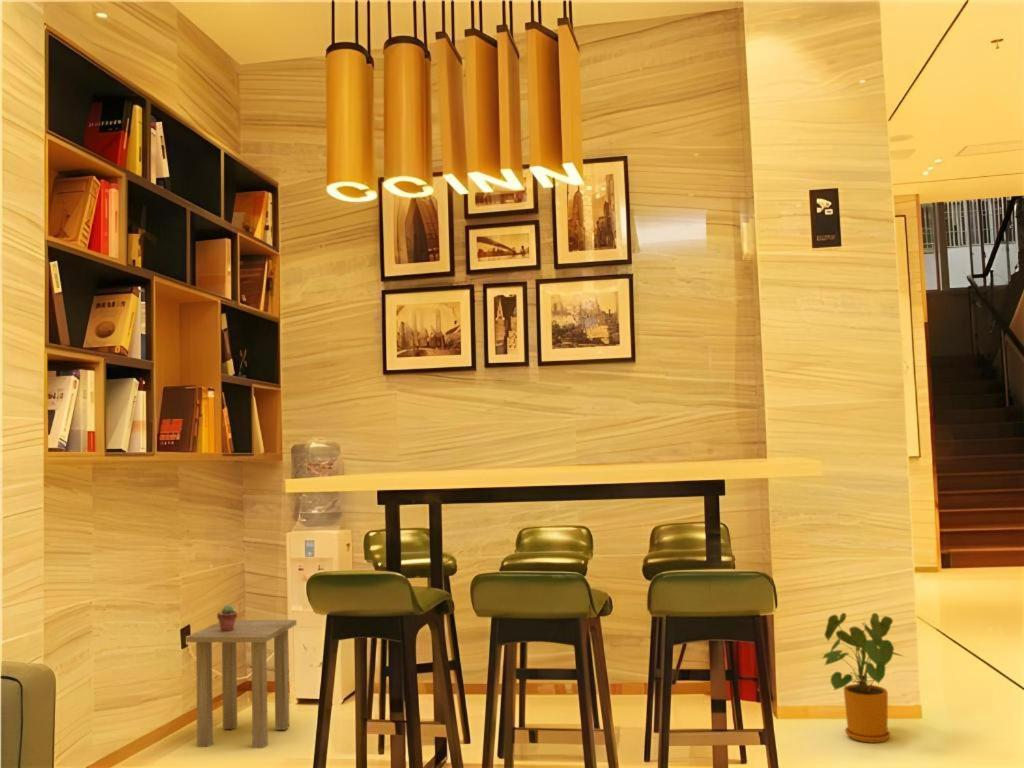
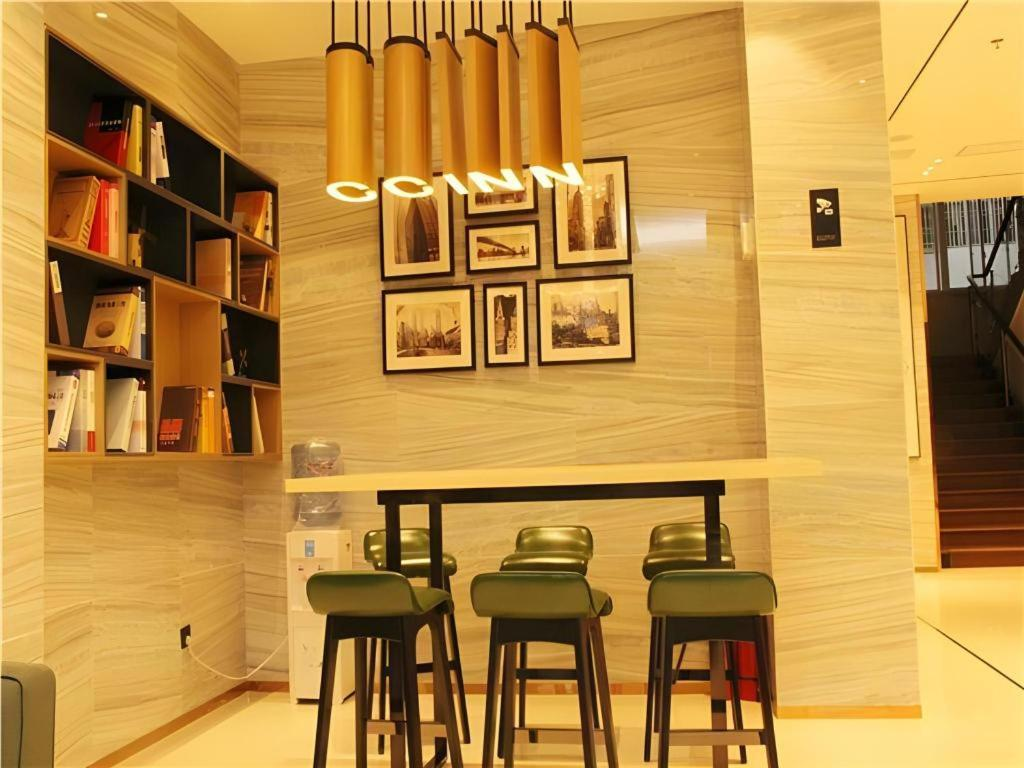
- side table (236, 682)
- house plant (860, 676)
- potted succulent (227, 617)
